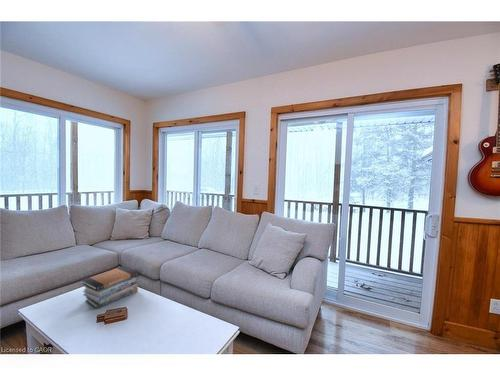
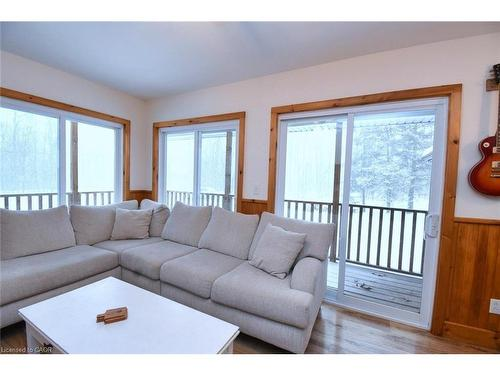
- book stack (111, 285)
